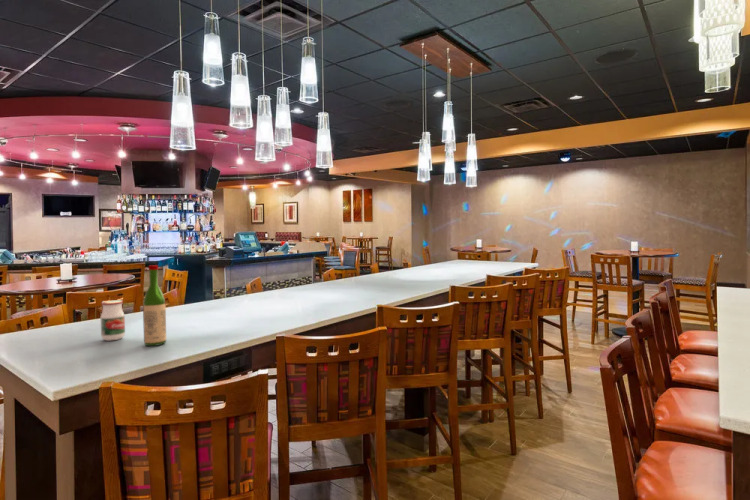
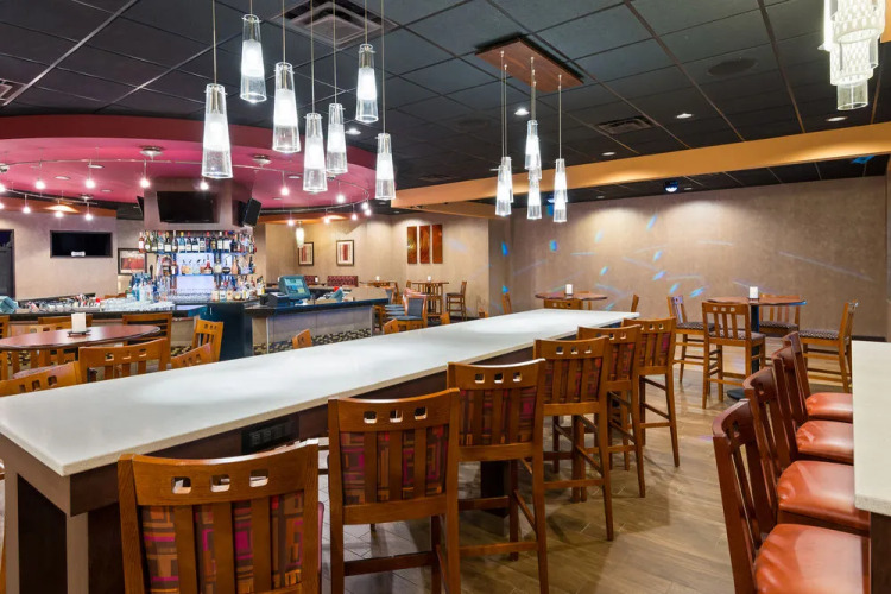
- jar (112, 320)
- wine bottle (154, 304)
